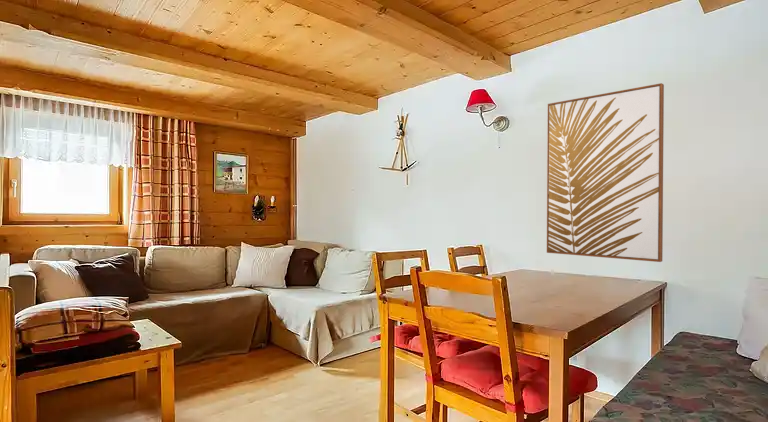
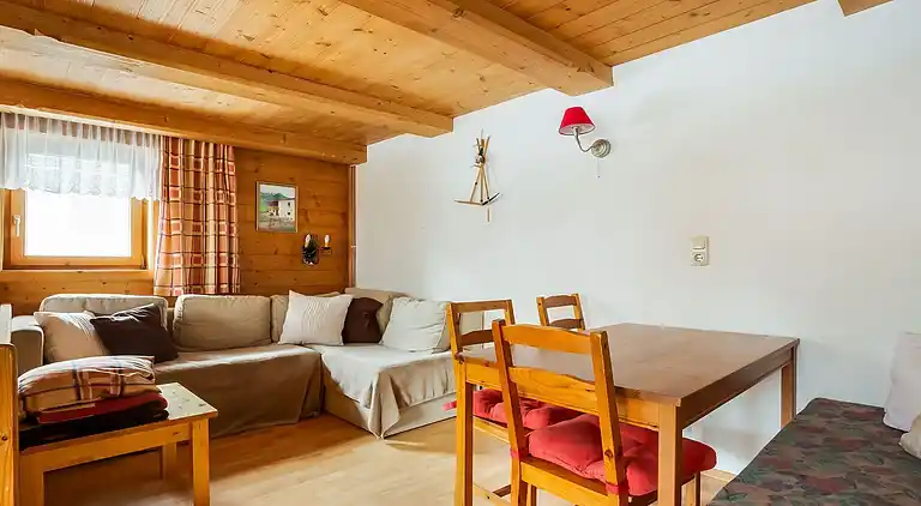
- wall art (600, 175)
